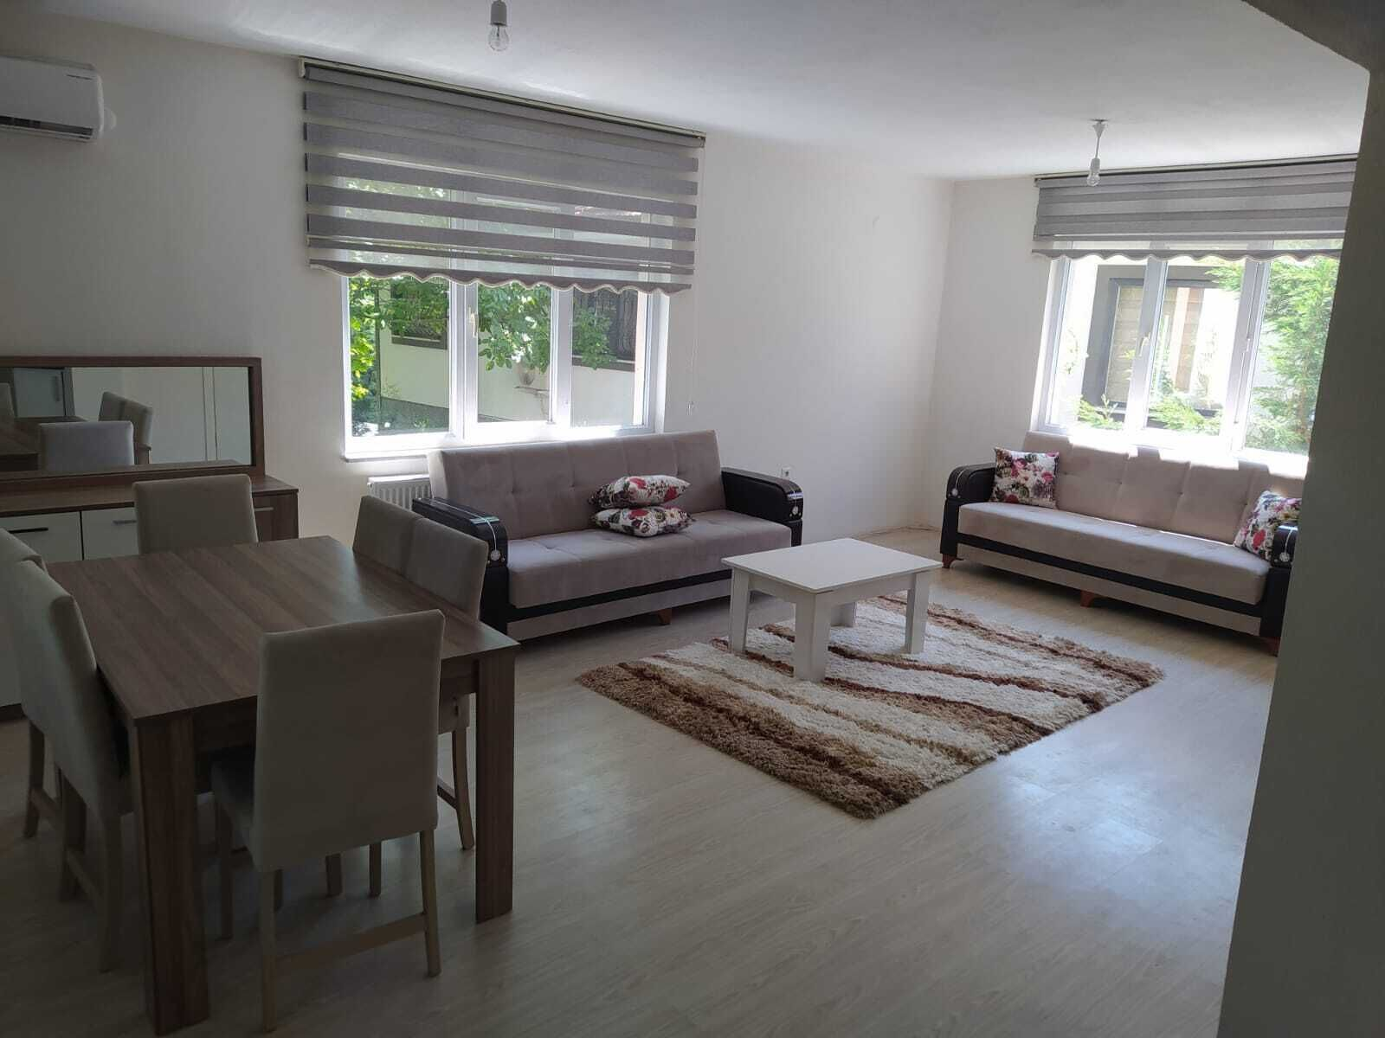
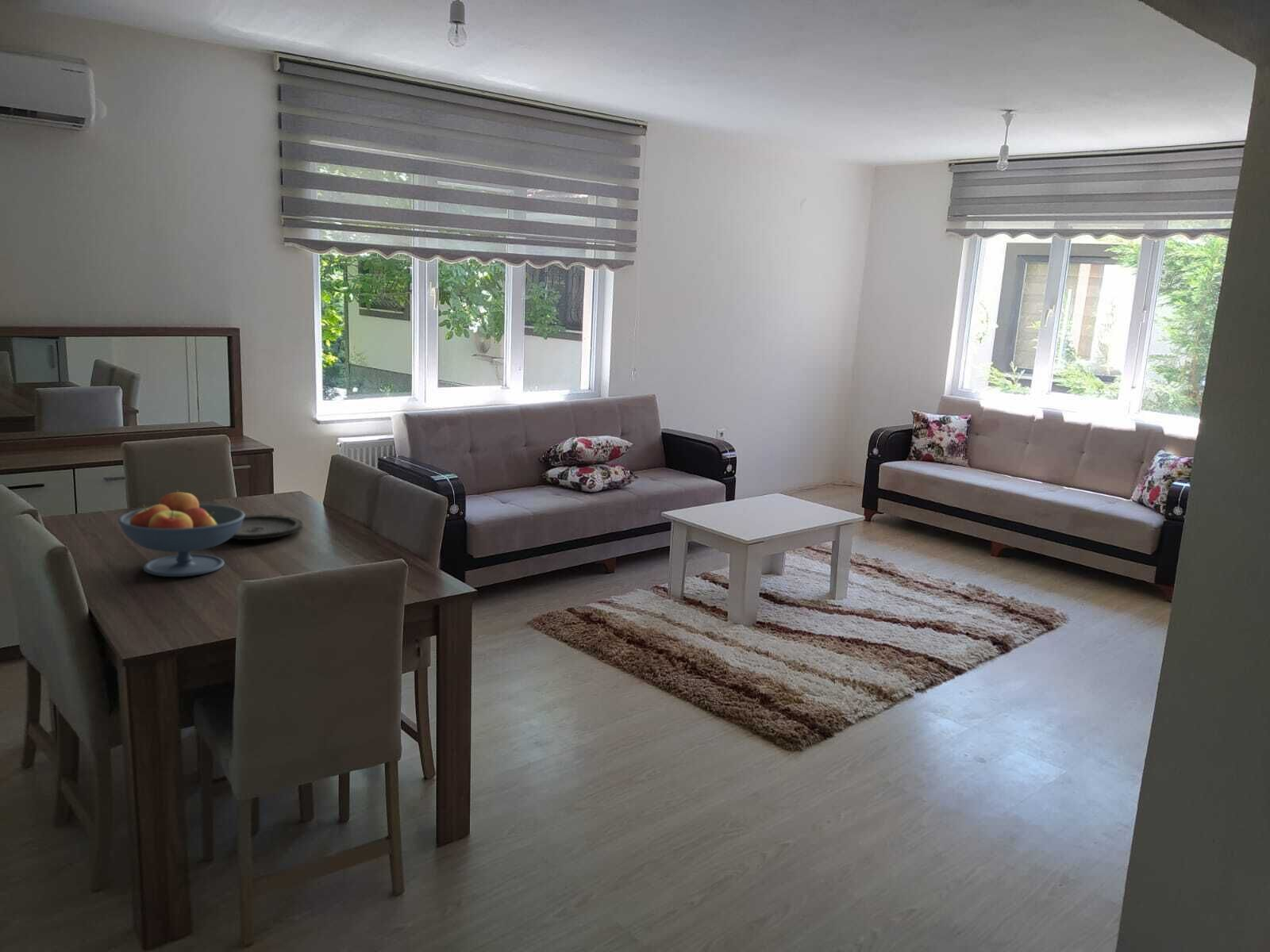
+ plate (256, 527)
+ fruit bowl (183, 532)
